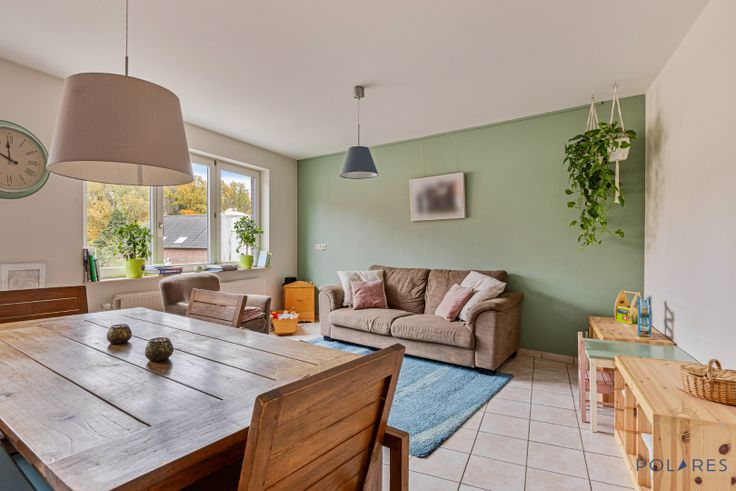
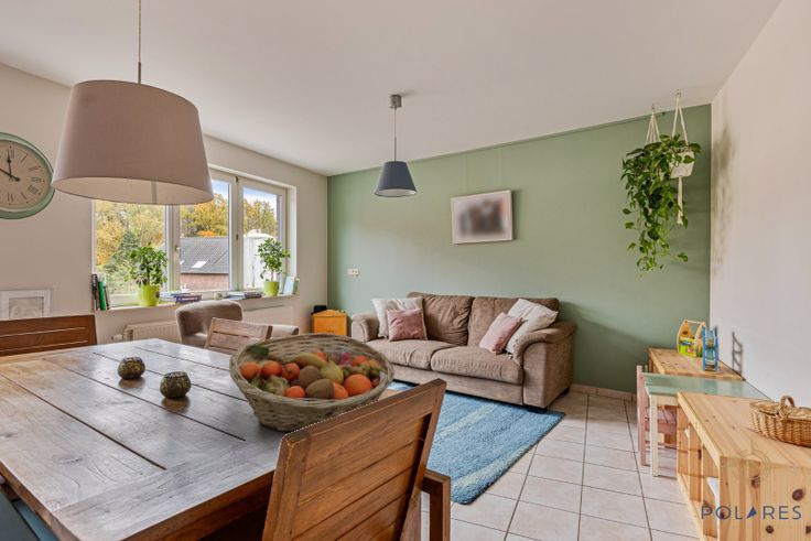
+ fruit basket (316, 376)
